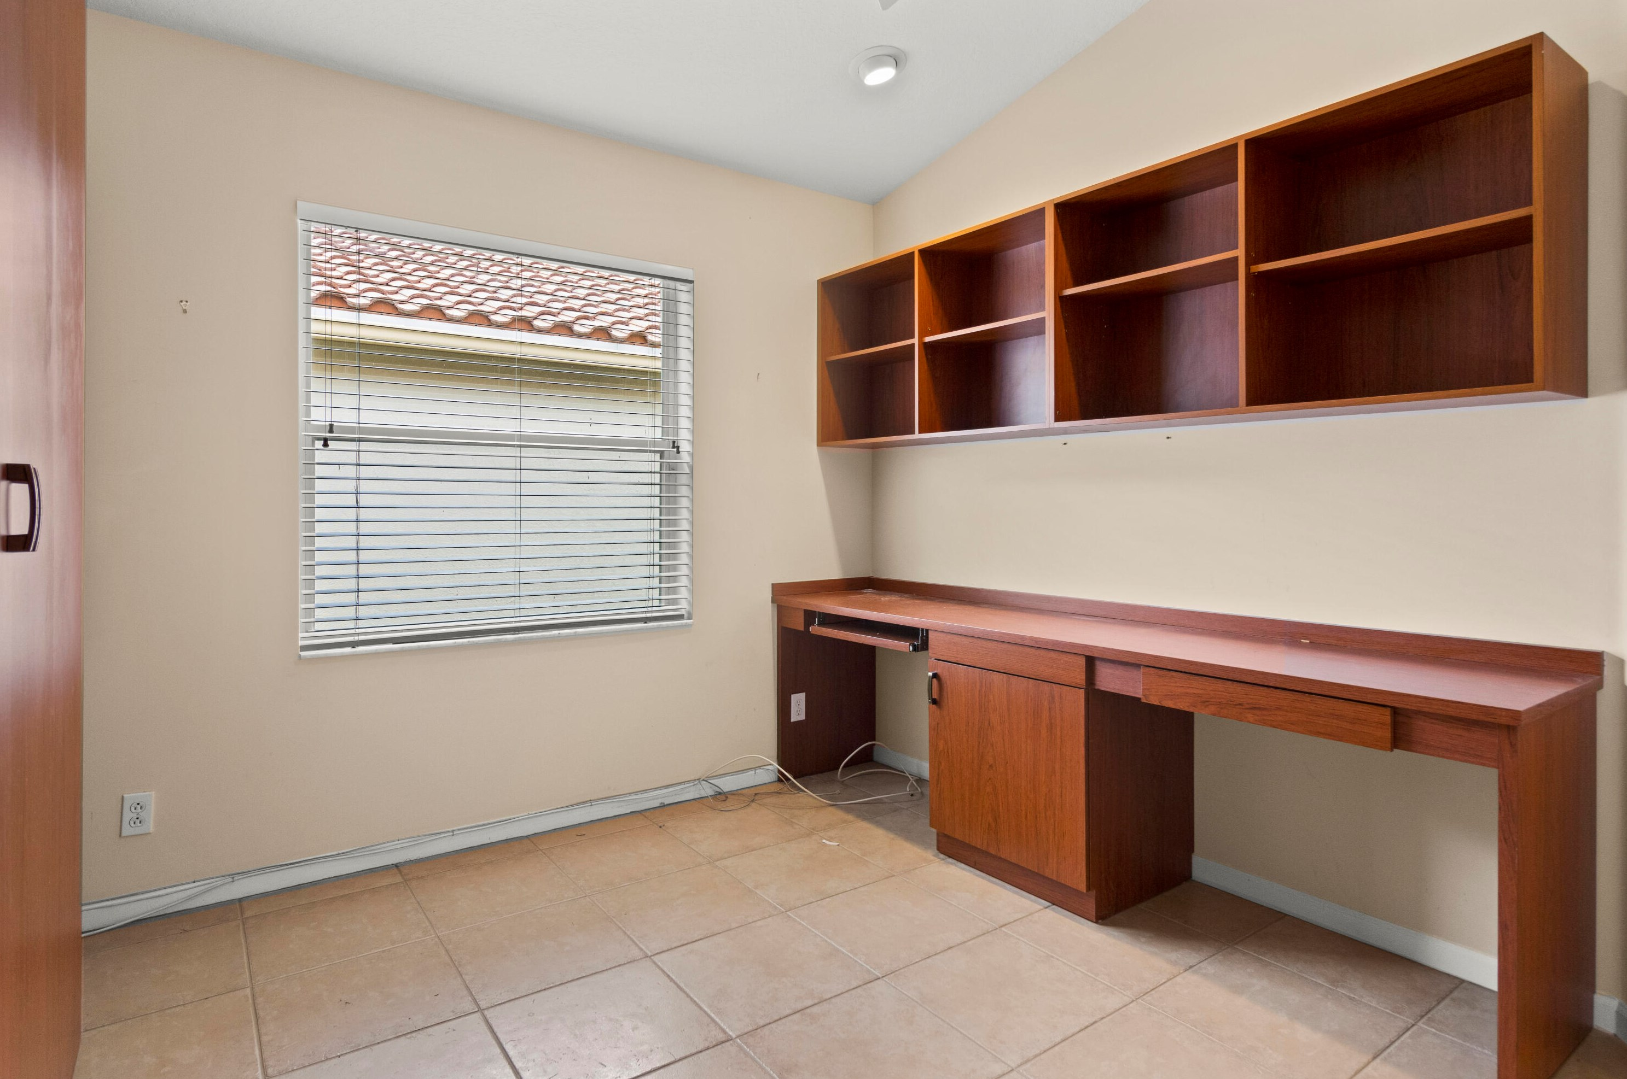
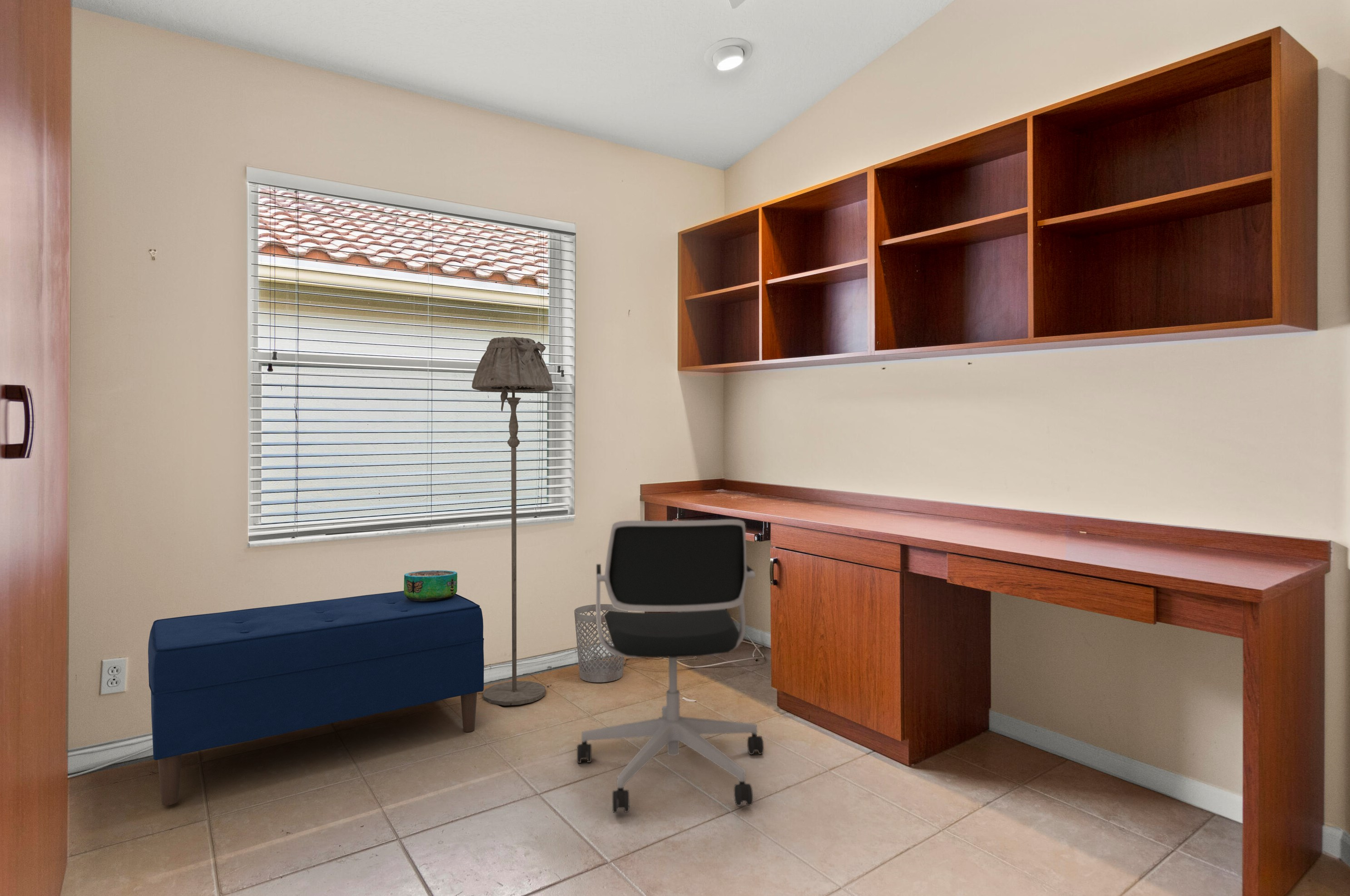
+ wastebasket (601, 643)
+ floor lamp (513, 517)
+ decorative bowl (431, 585)
+ bench (324, 678)
+ office chair (672, 639)
